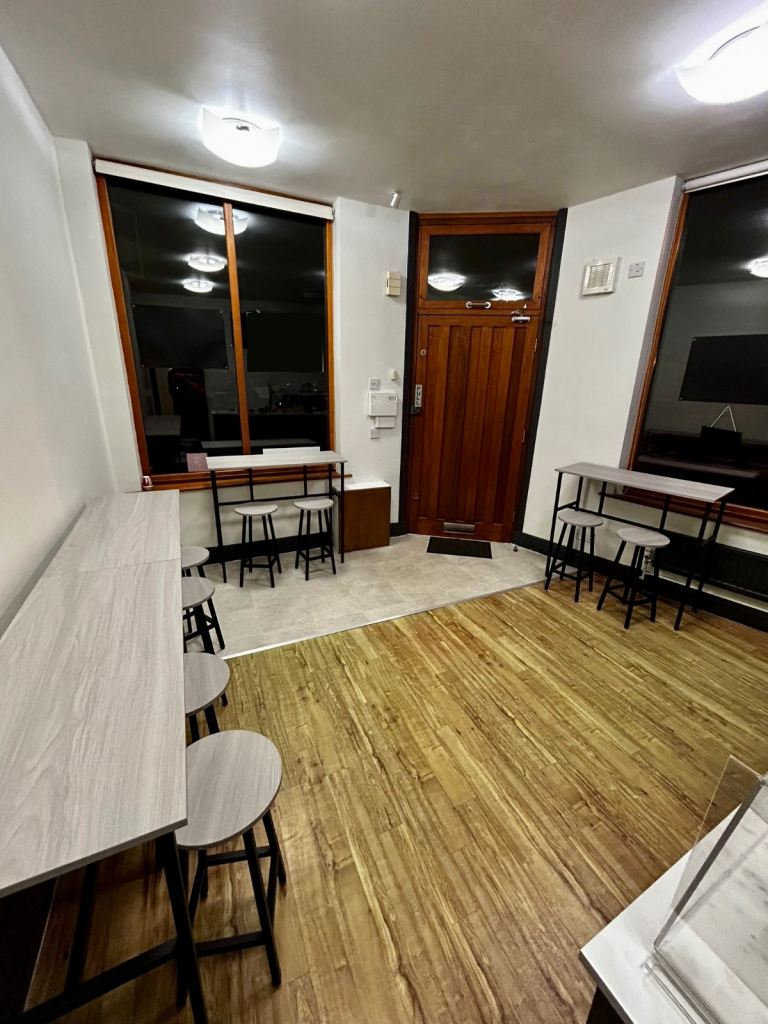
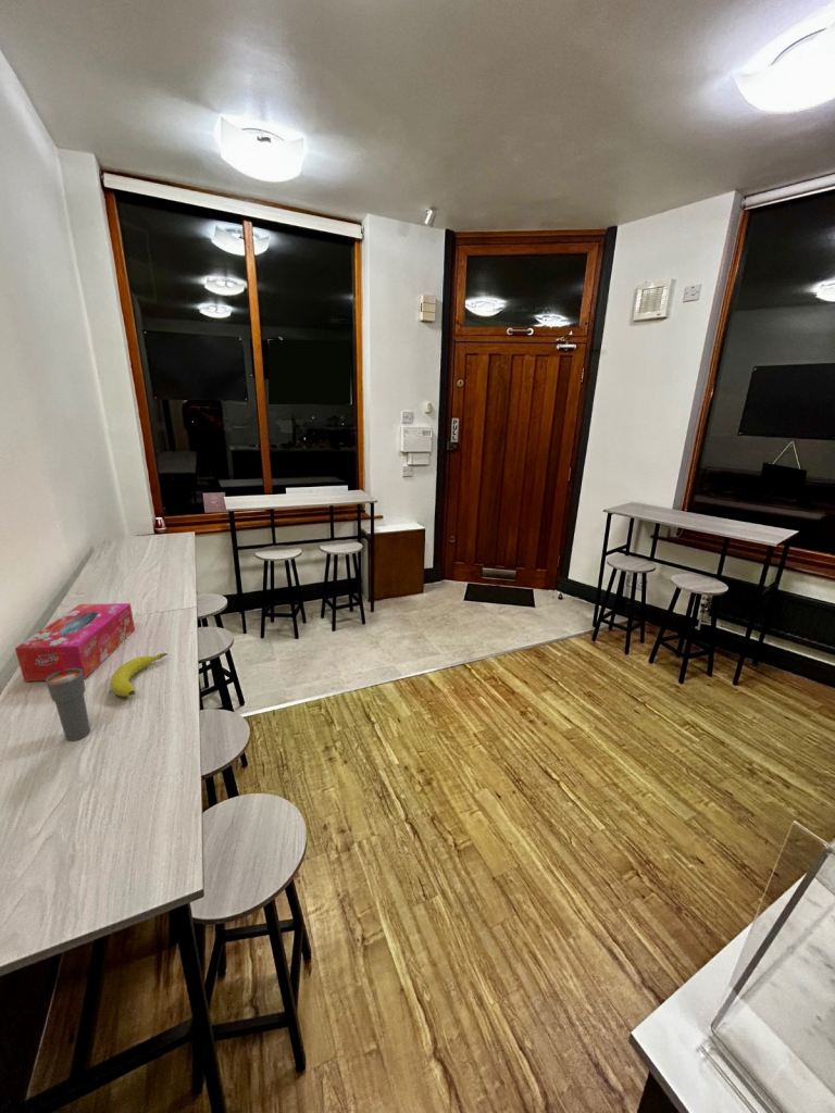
+ fruit (137, 672)
+ tissue box (82, 638)
+ cup (70, 695)
